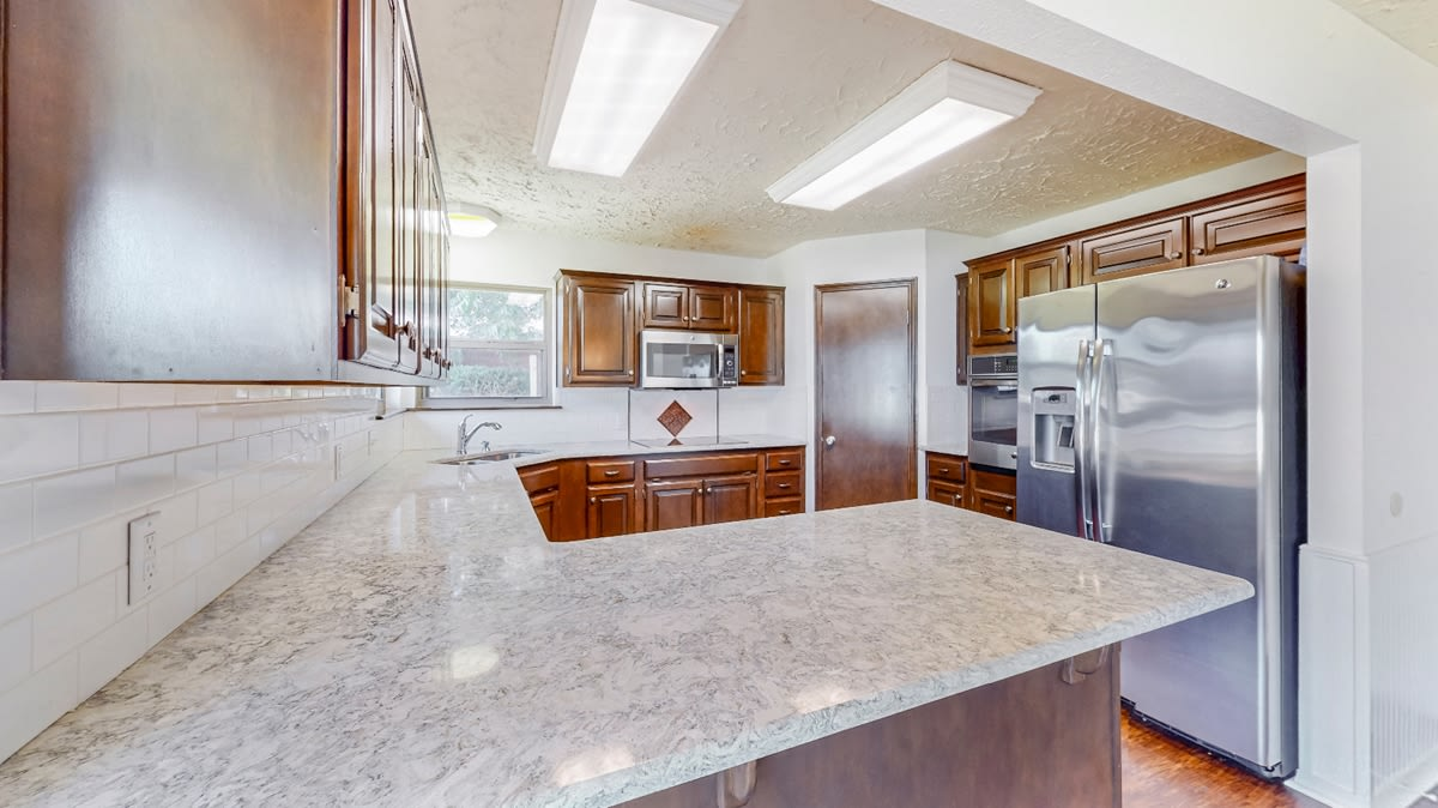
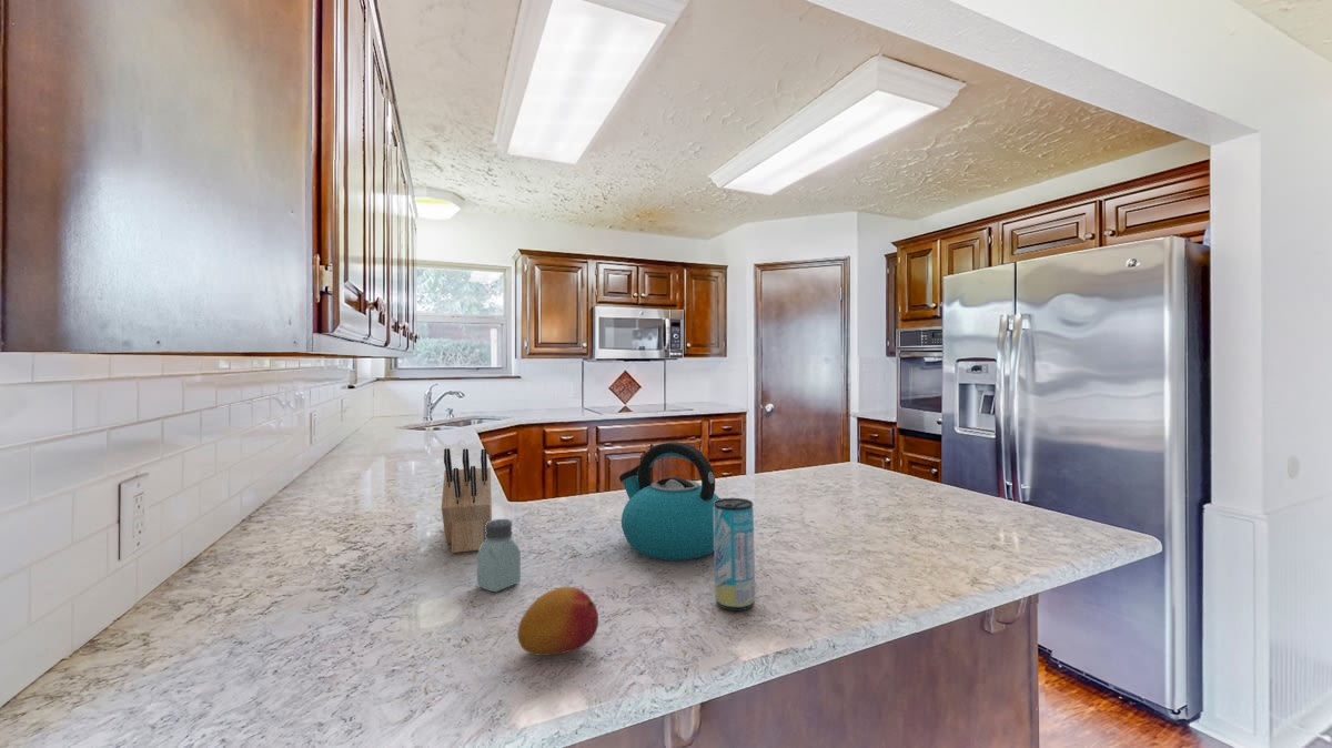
+ beverage can (734, 553)
+ kettle (668, 493)
+ fruit (558, 620)
+ saltshaker (498, 553)
+ knife block (468, 492)
